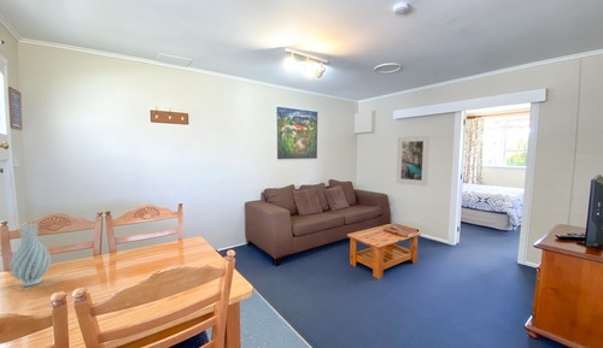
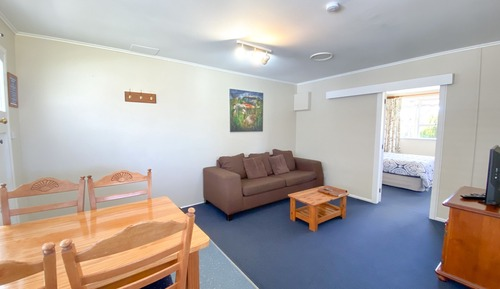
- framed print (411, 160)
- vase (29, 253)
